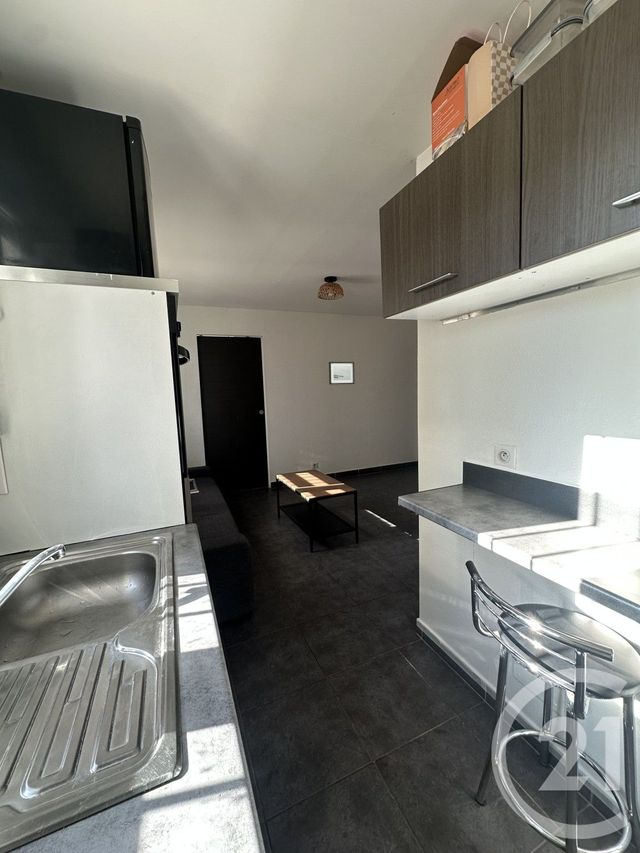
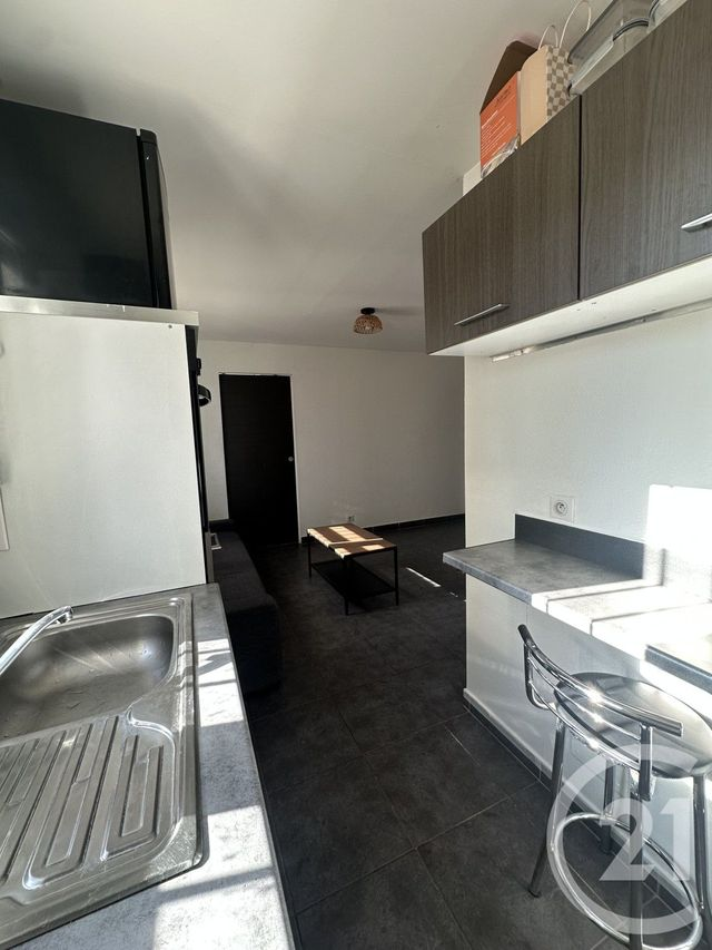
- wall art (341, 373)
